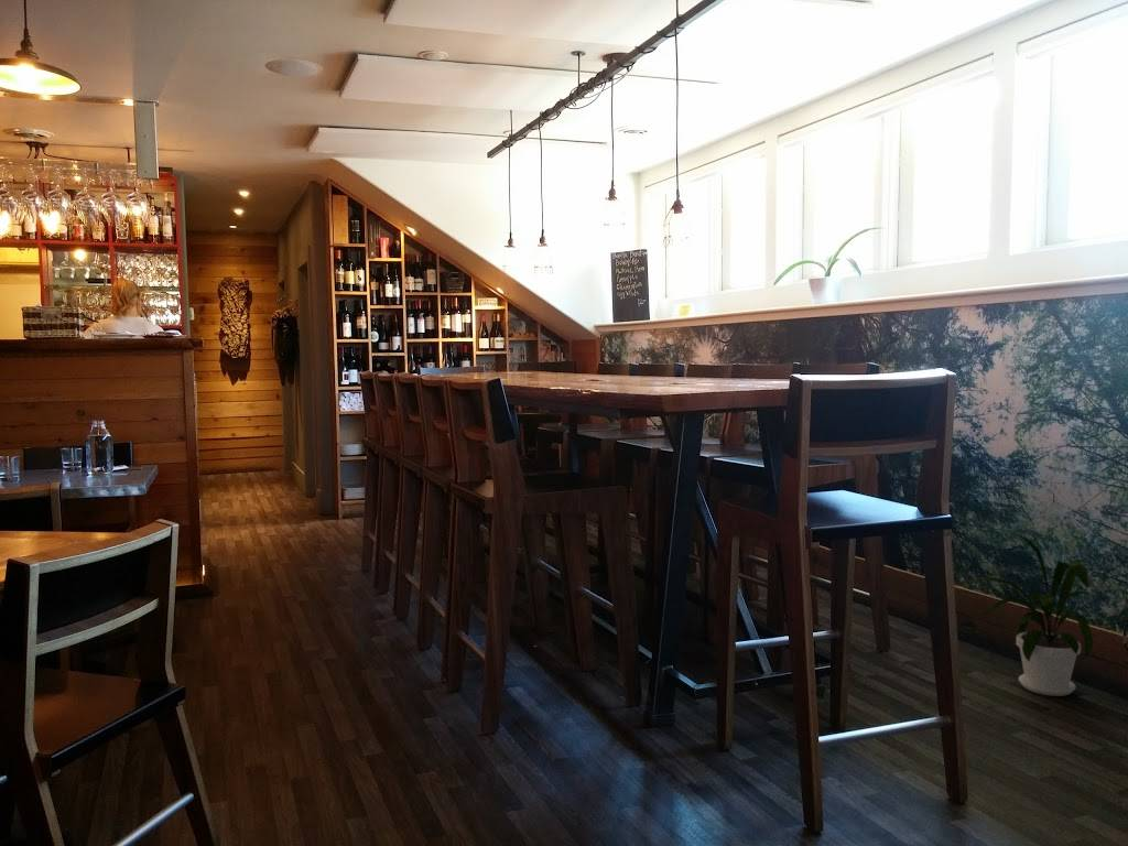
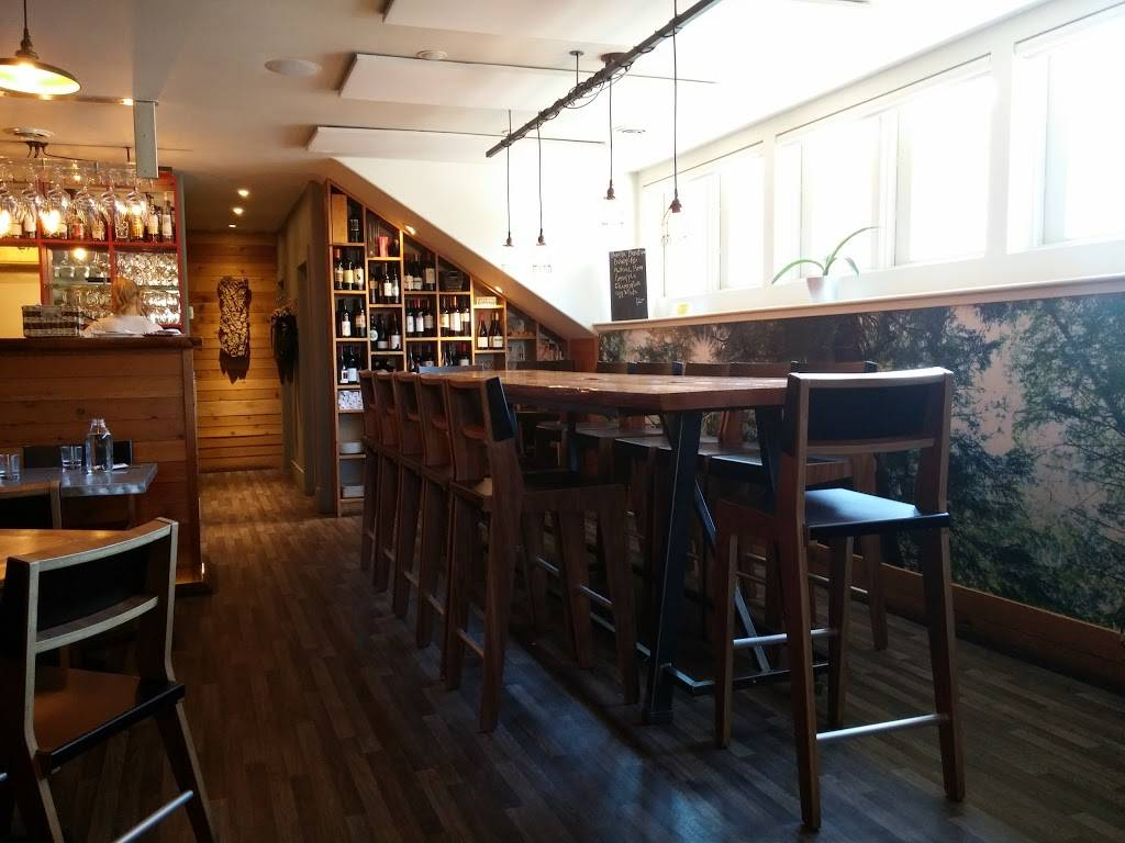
- house plant (1044, 614)
